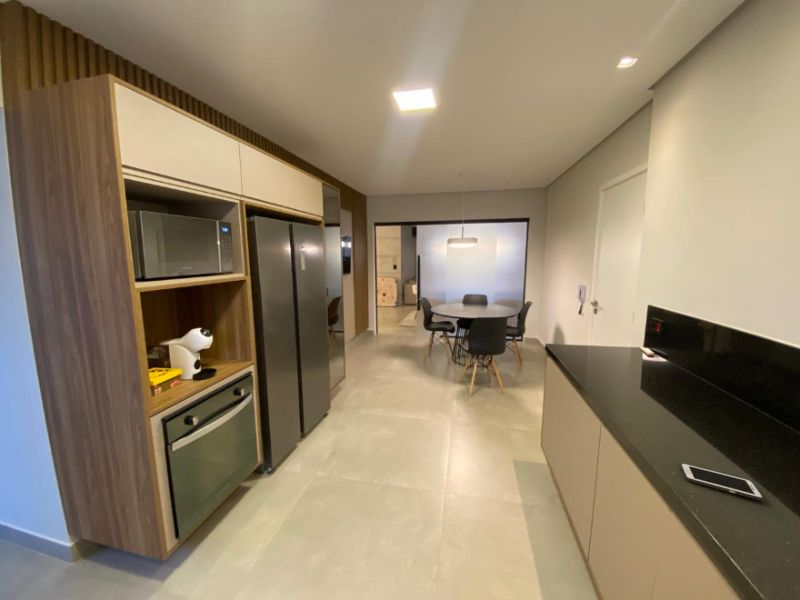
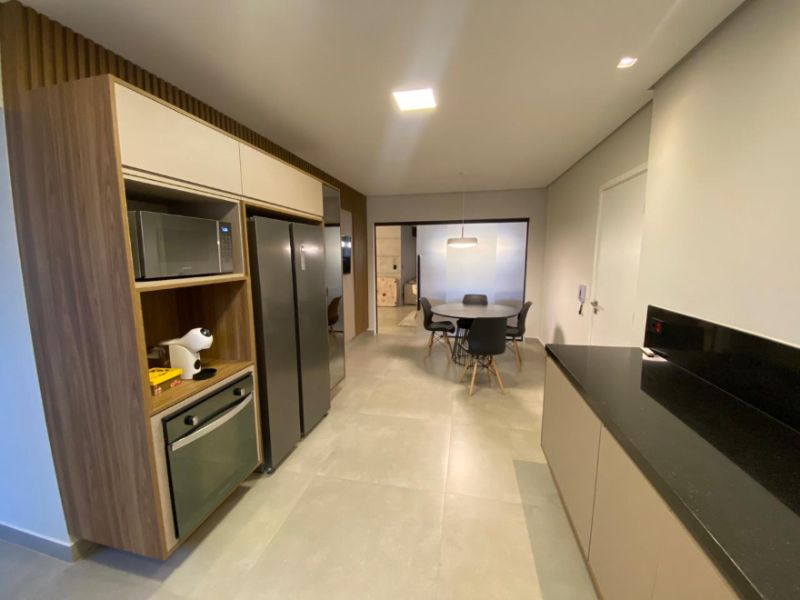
- cell phone (718, 480)
